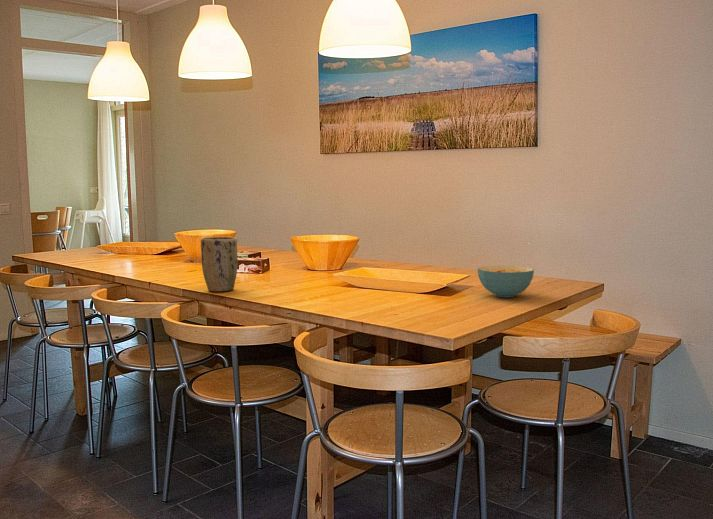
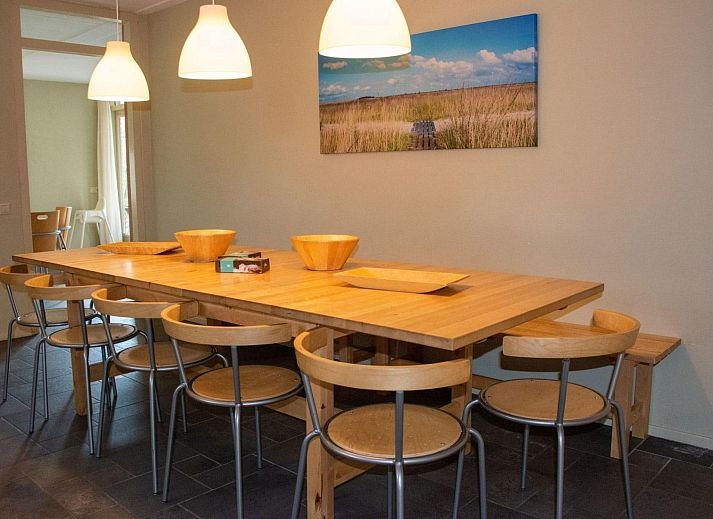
- cereal bowl (505, 282)
- plant pot (219, 264)
